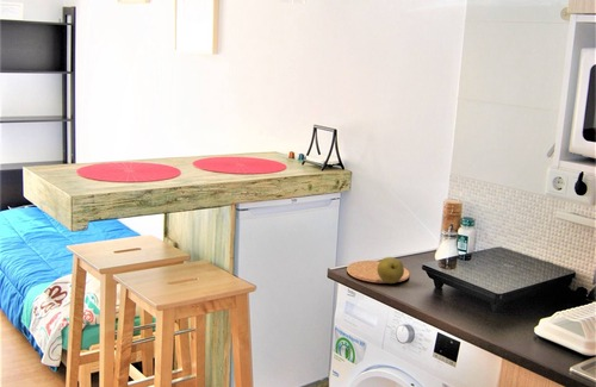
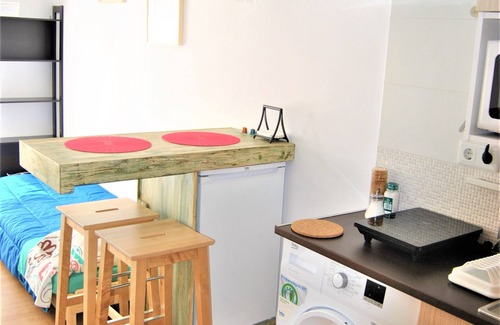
- fruit (390, 270)
